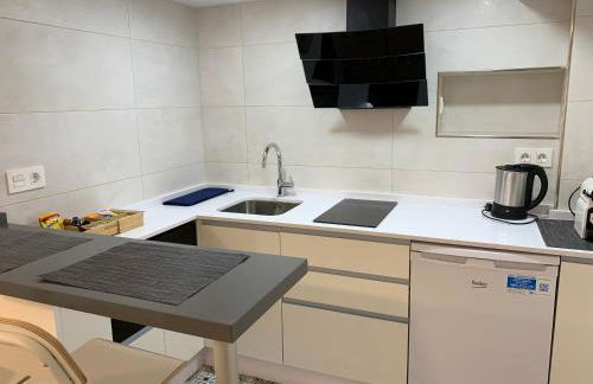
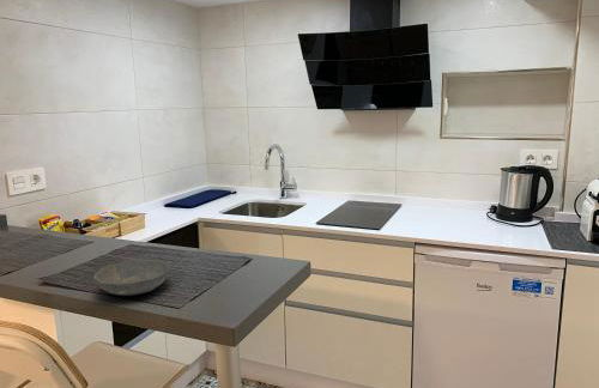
+ bowl (133, 279)
